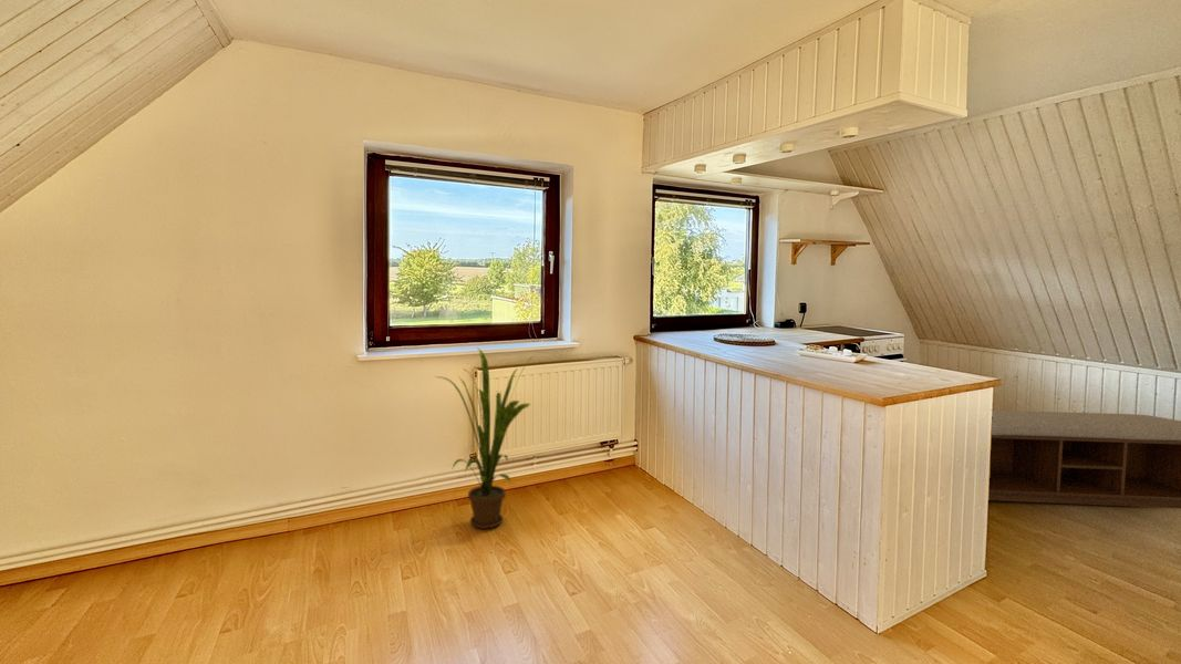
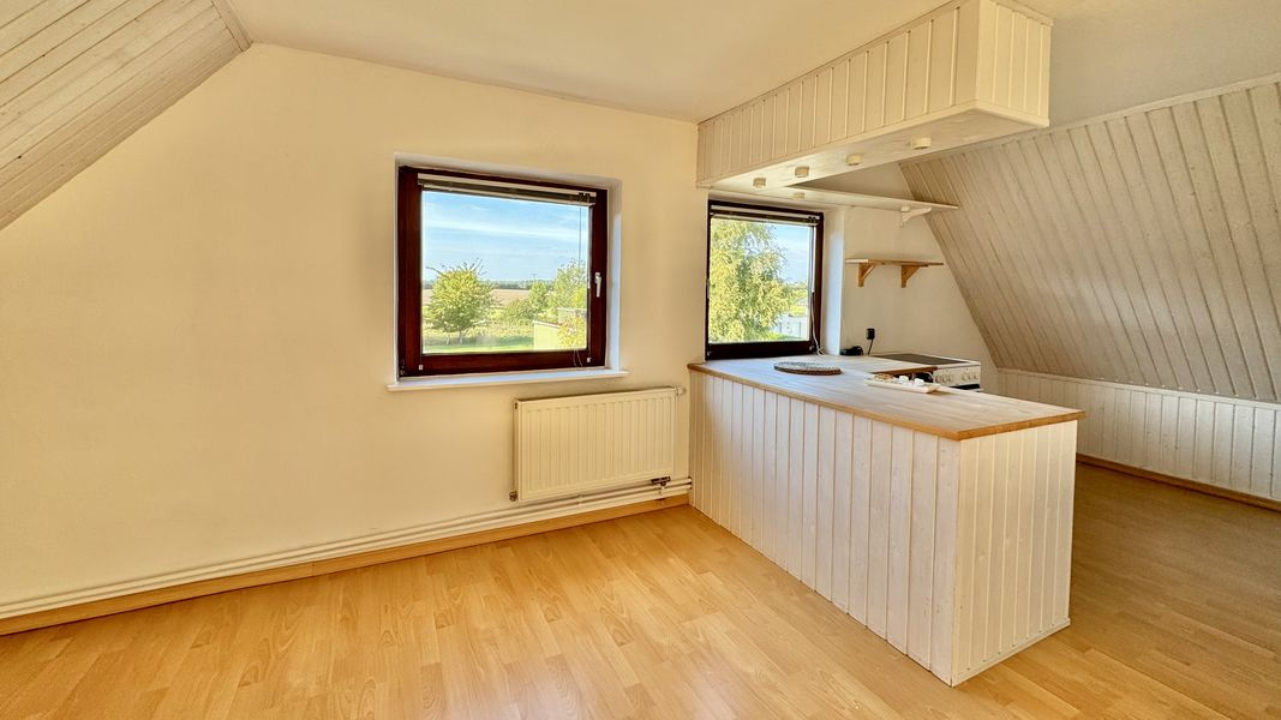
- house plant (481, 436)
- bench (1066, 455)
